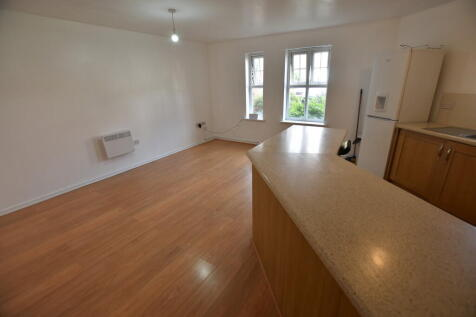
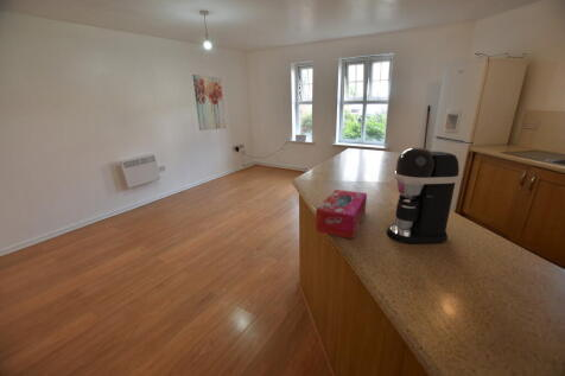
+ tissue box (342, 211)
+ wall art (210, 103)
+ coffee maker (423, 193)
